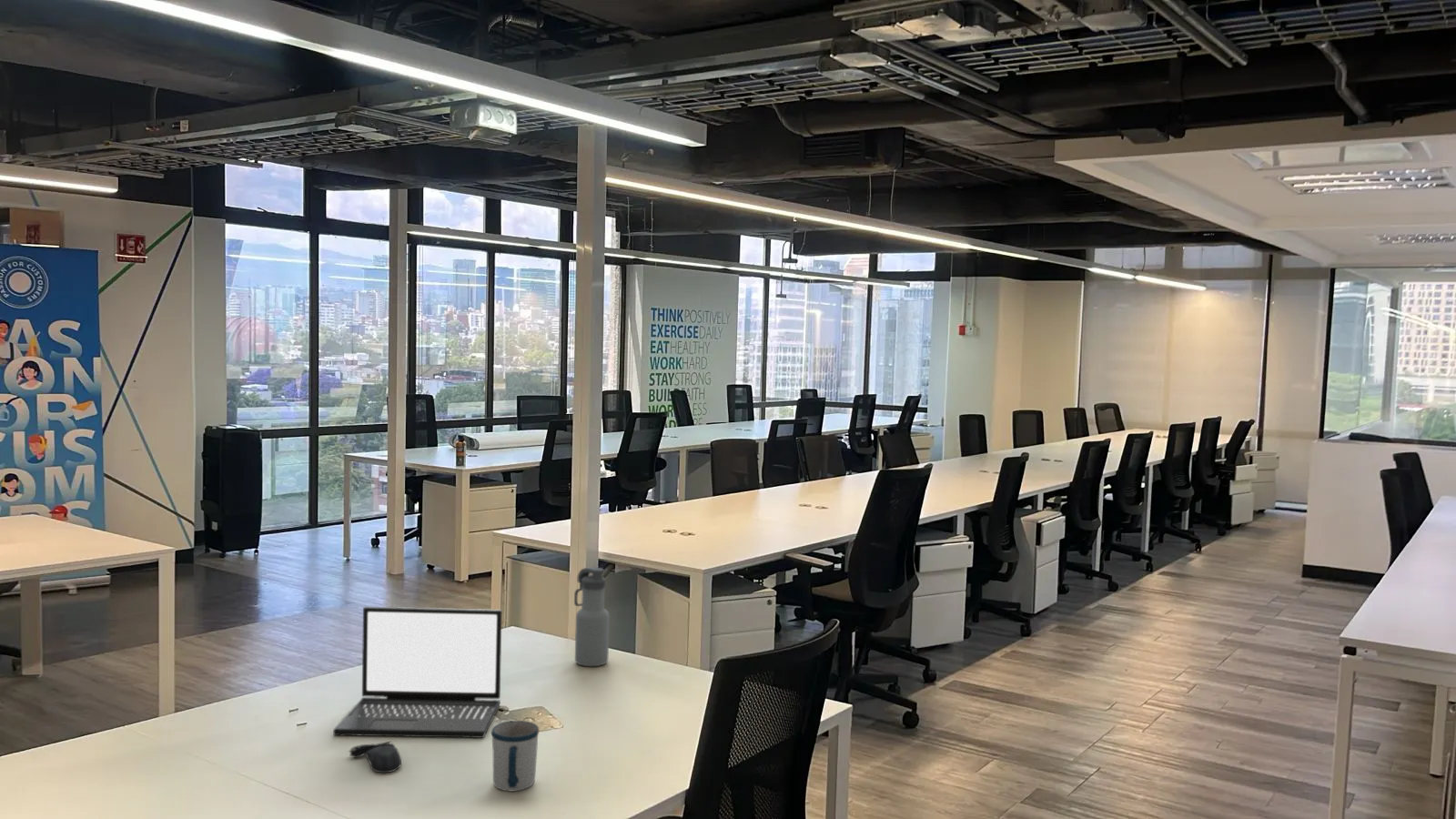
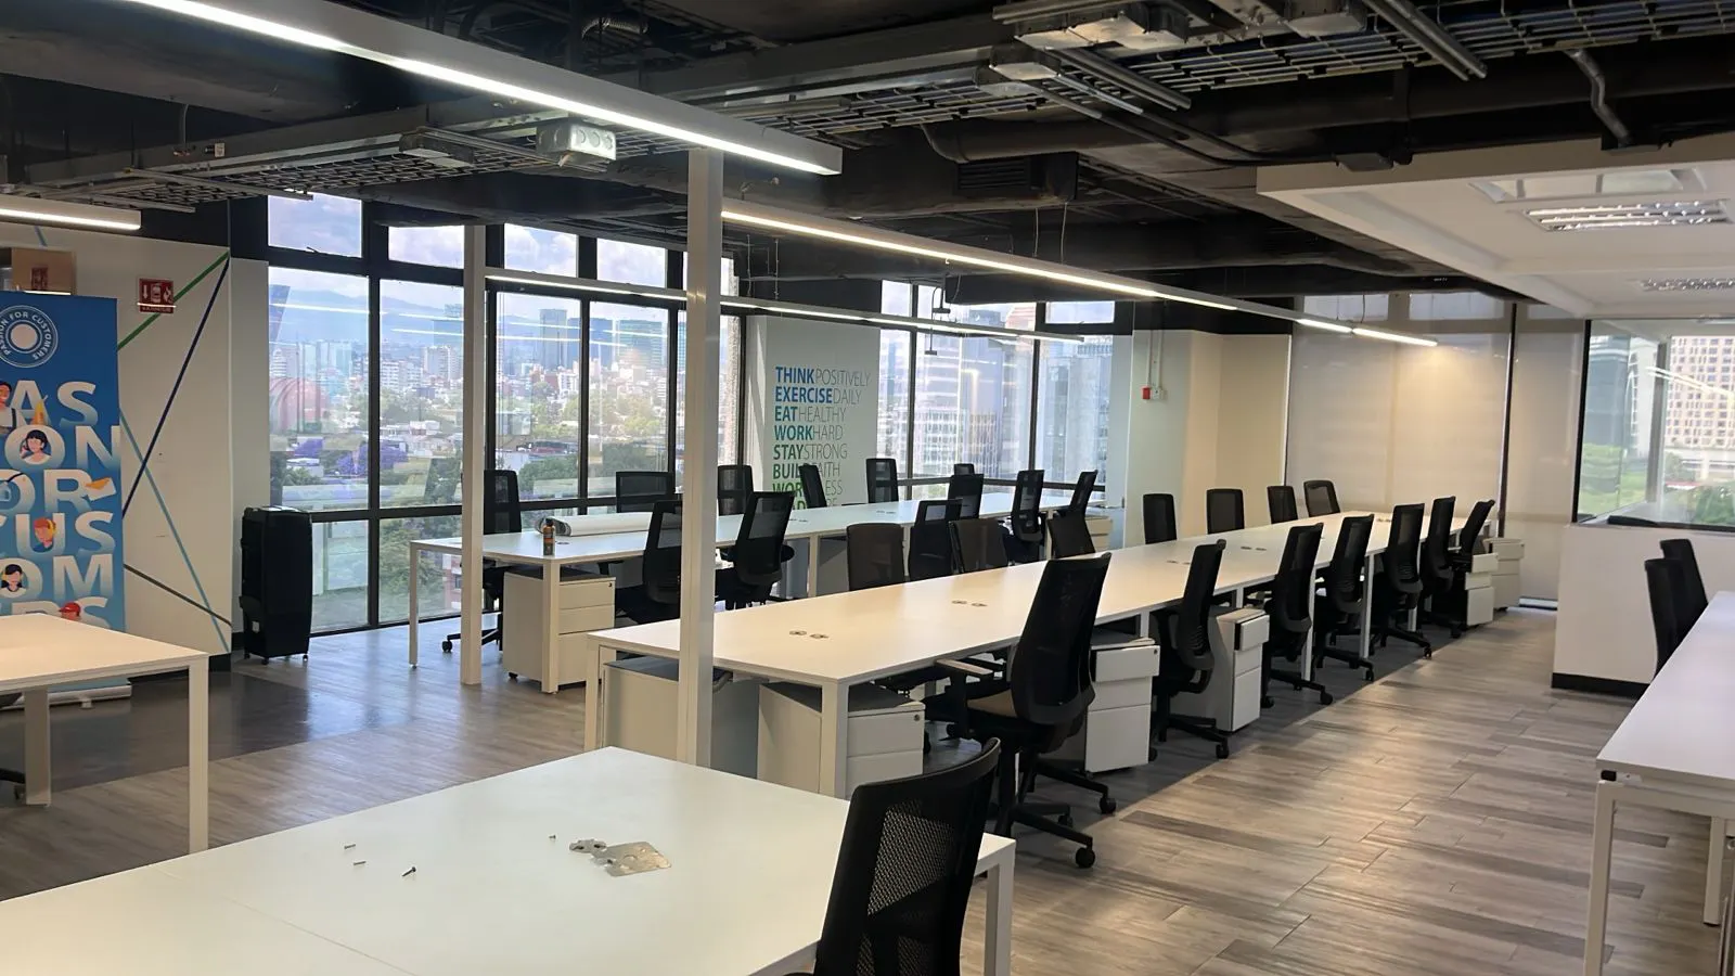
- laptop (421, 670)
- mug (513, 757)
- water bottle (592, 615)
- computer mouse (379, 753)
